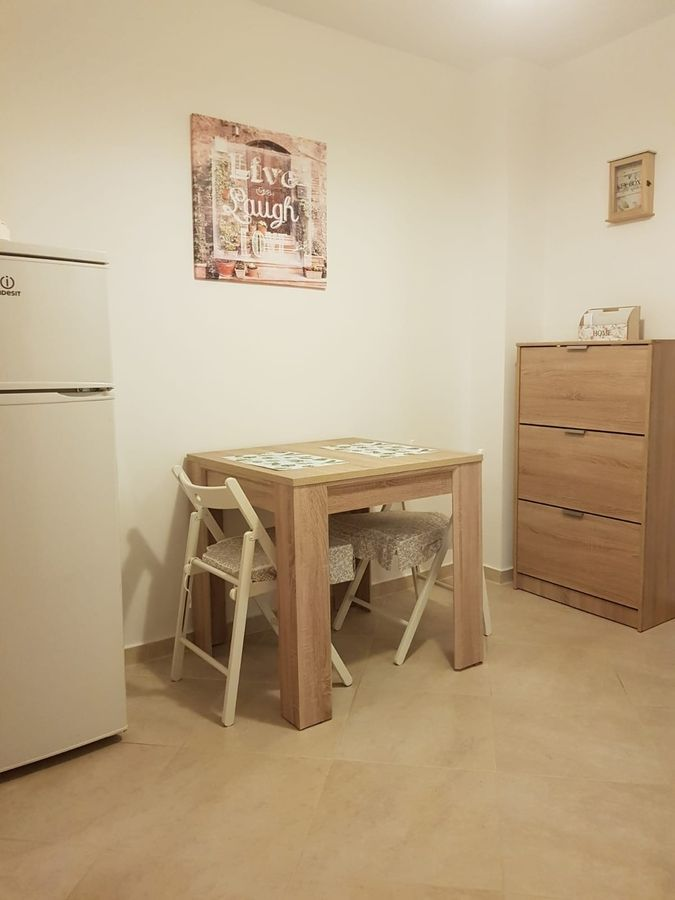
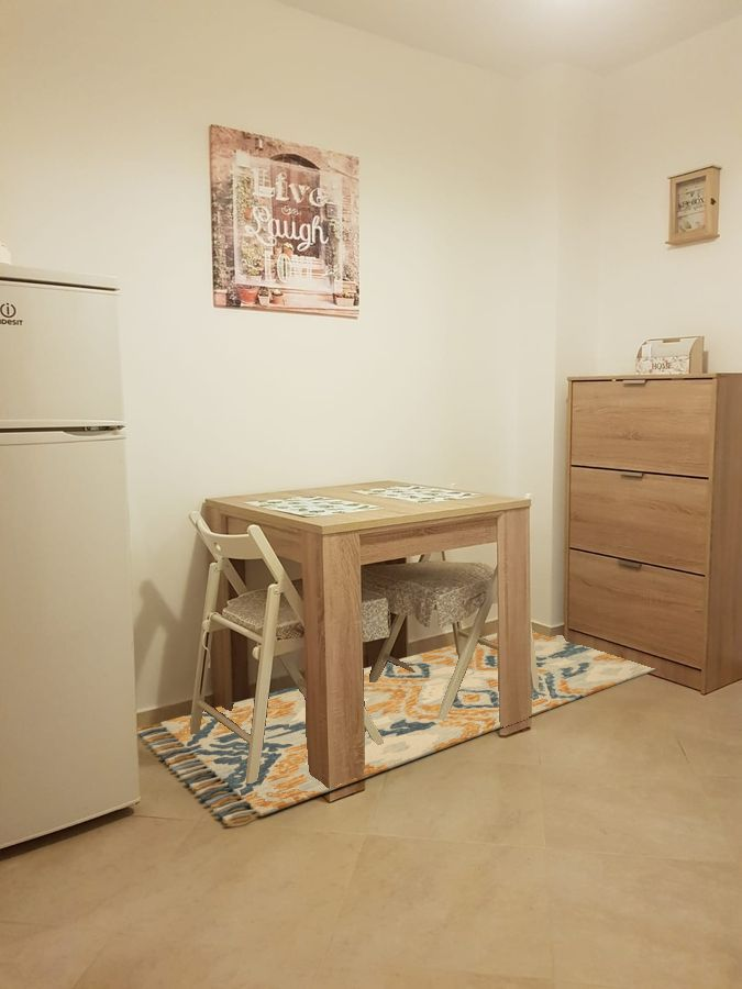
+ rug (465, 682)
